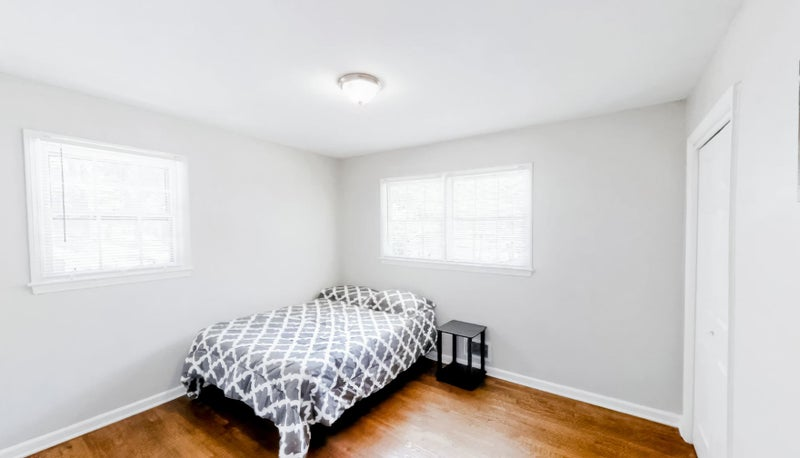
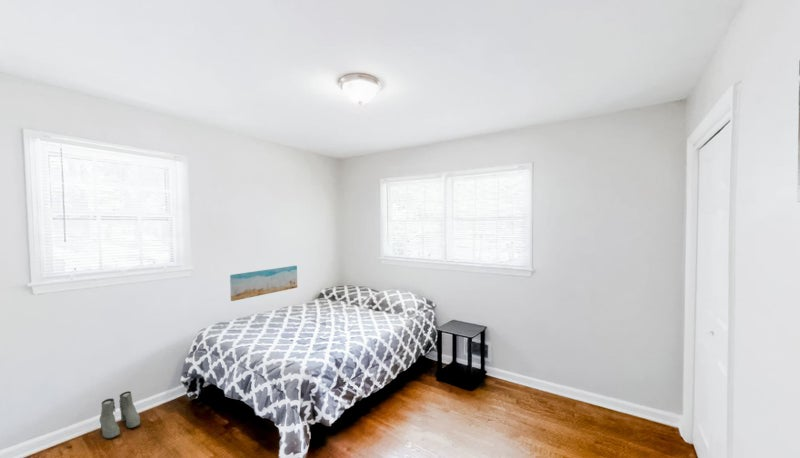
+ boots (121, 412)
+ wall art (266, 281)
